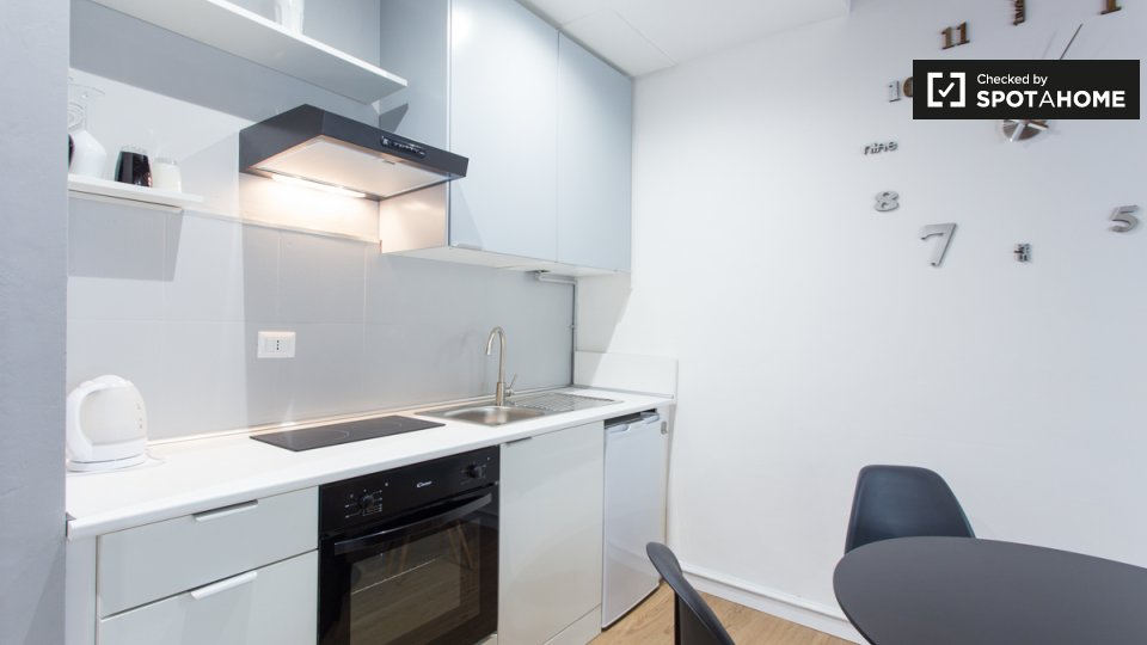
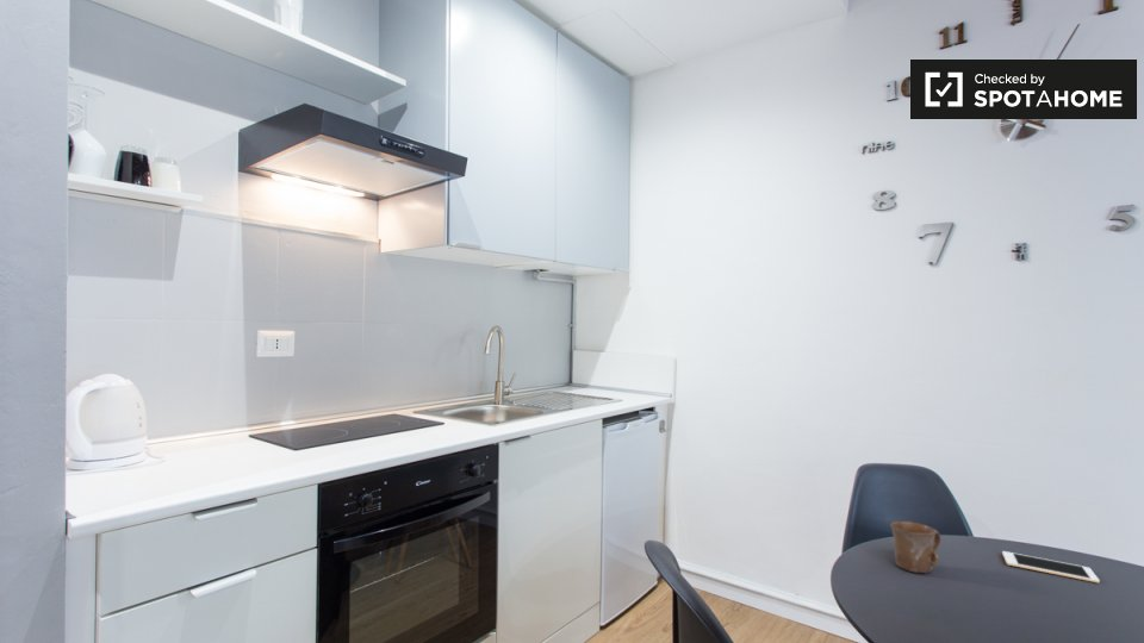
+ cell phone (1047, 566)
+ mug (918, 545)
